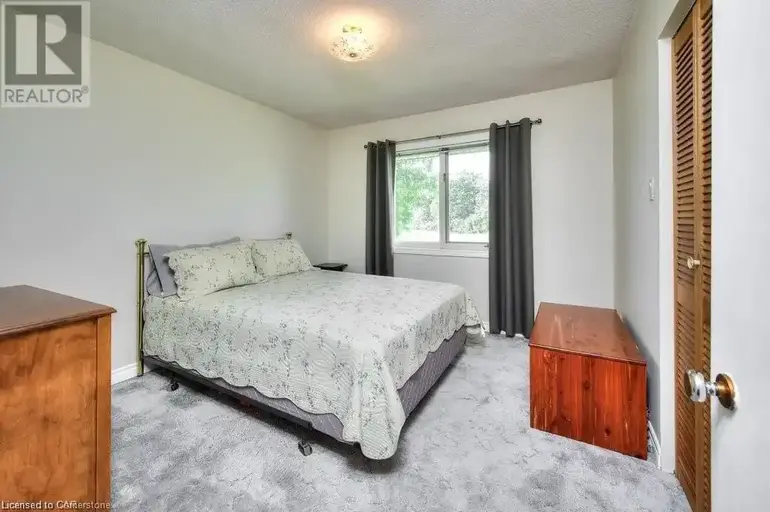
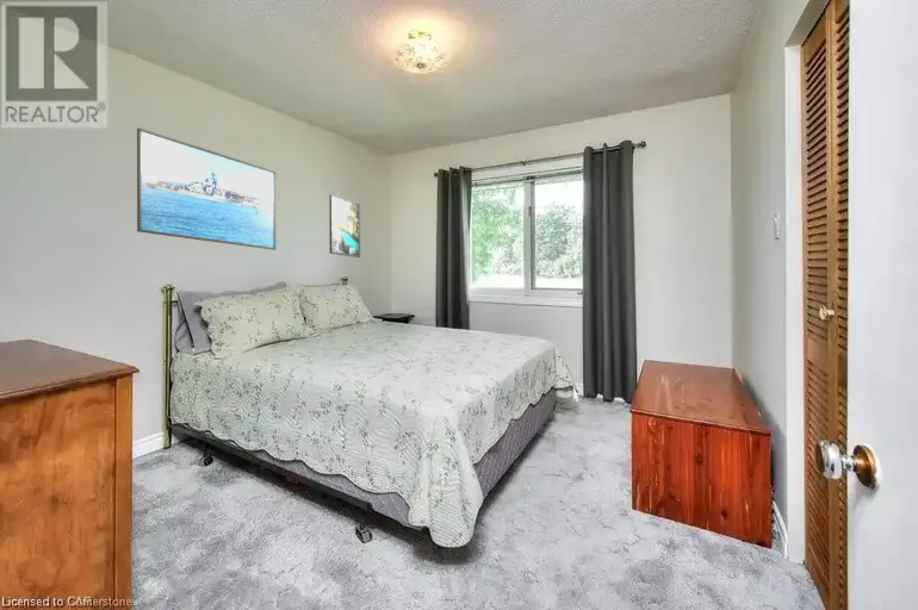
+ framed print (216, 197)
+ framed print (345, 226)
